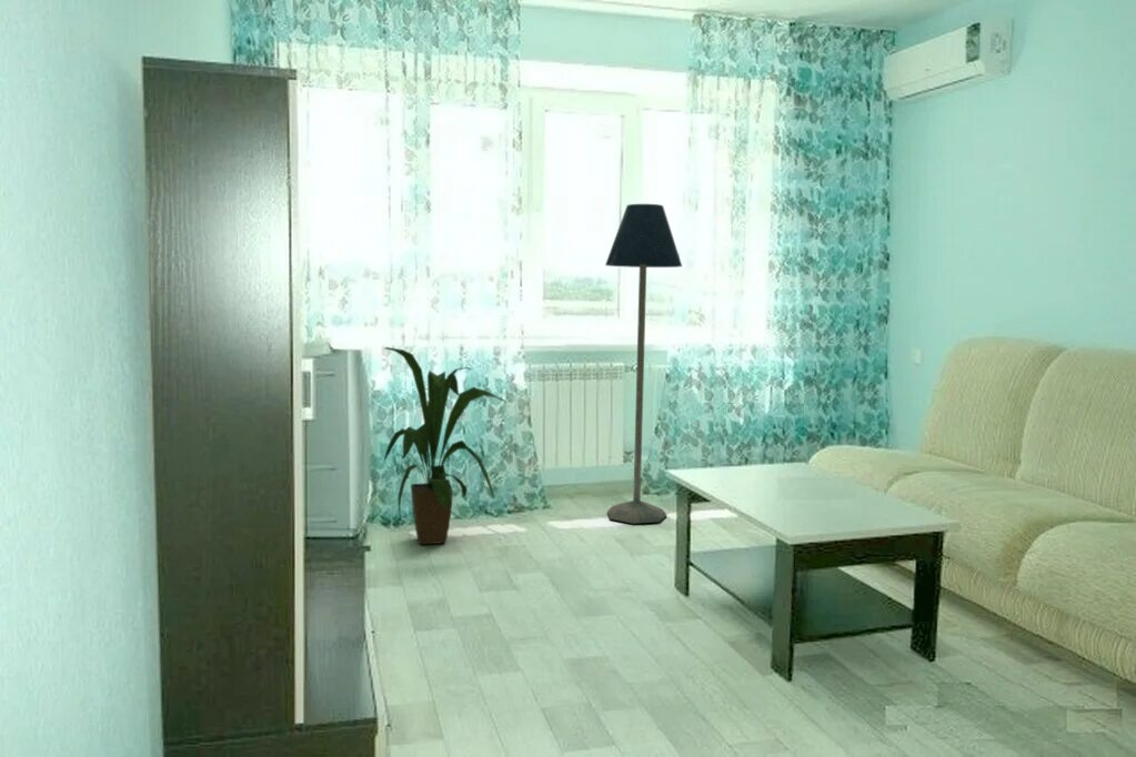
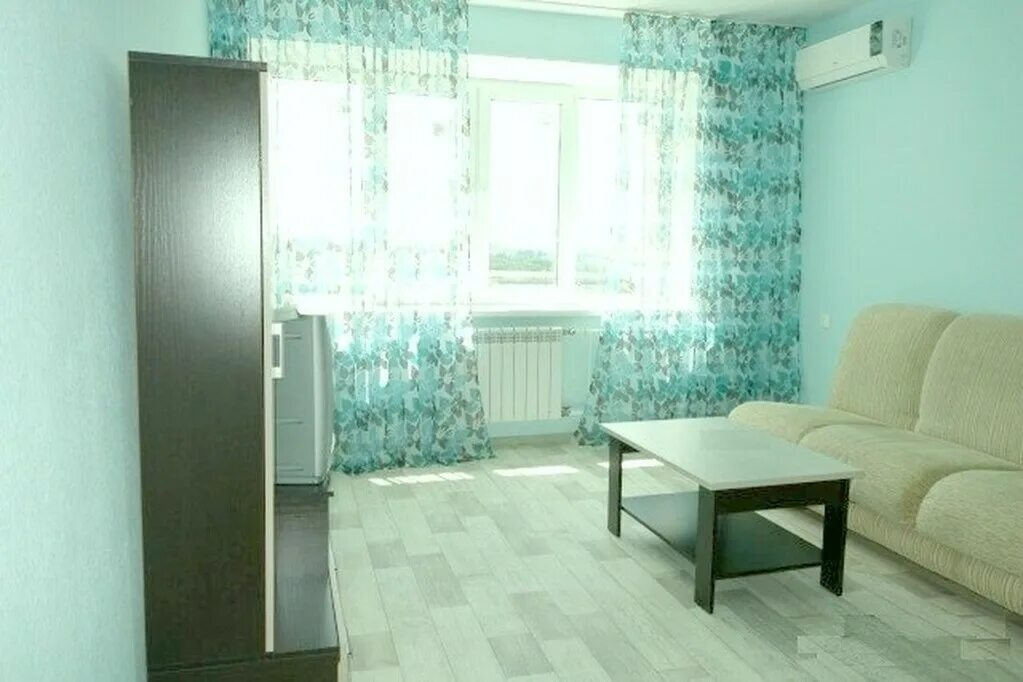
- house plant (446, 443)
- floor lamp (640, 363)
